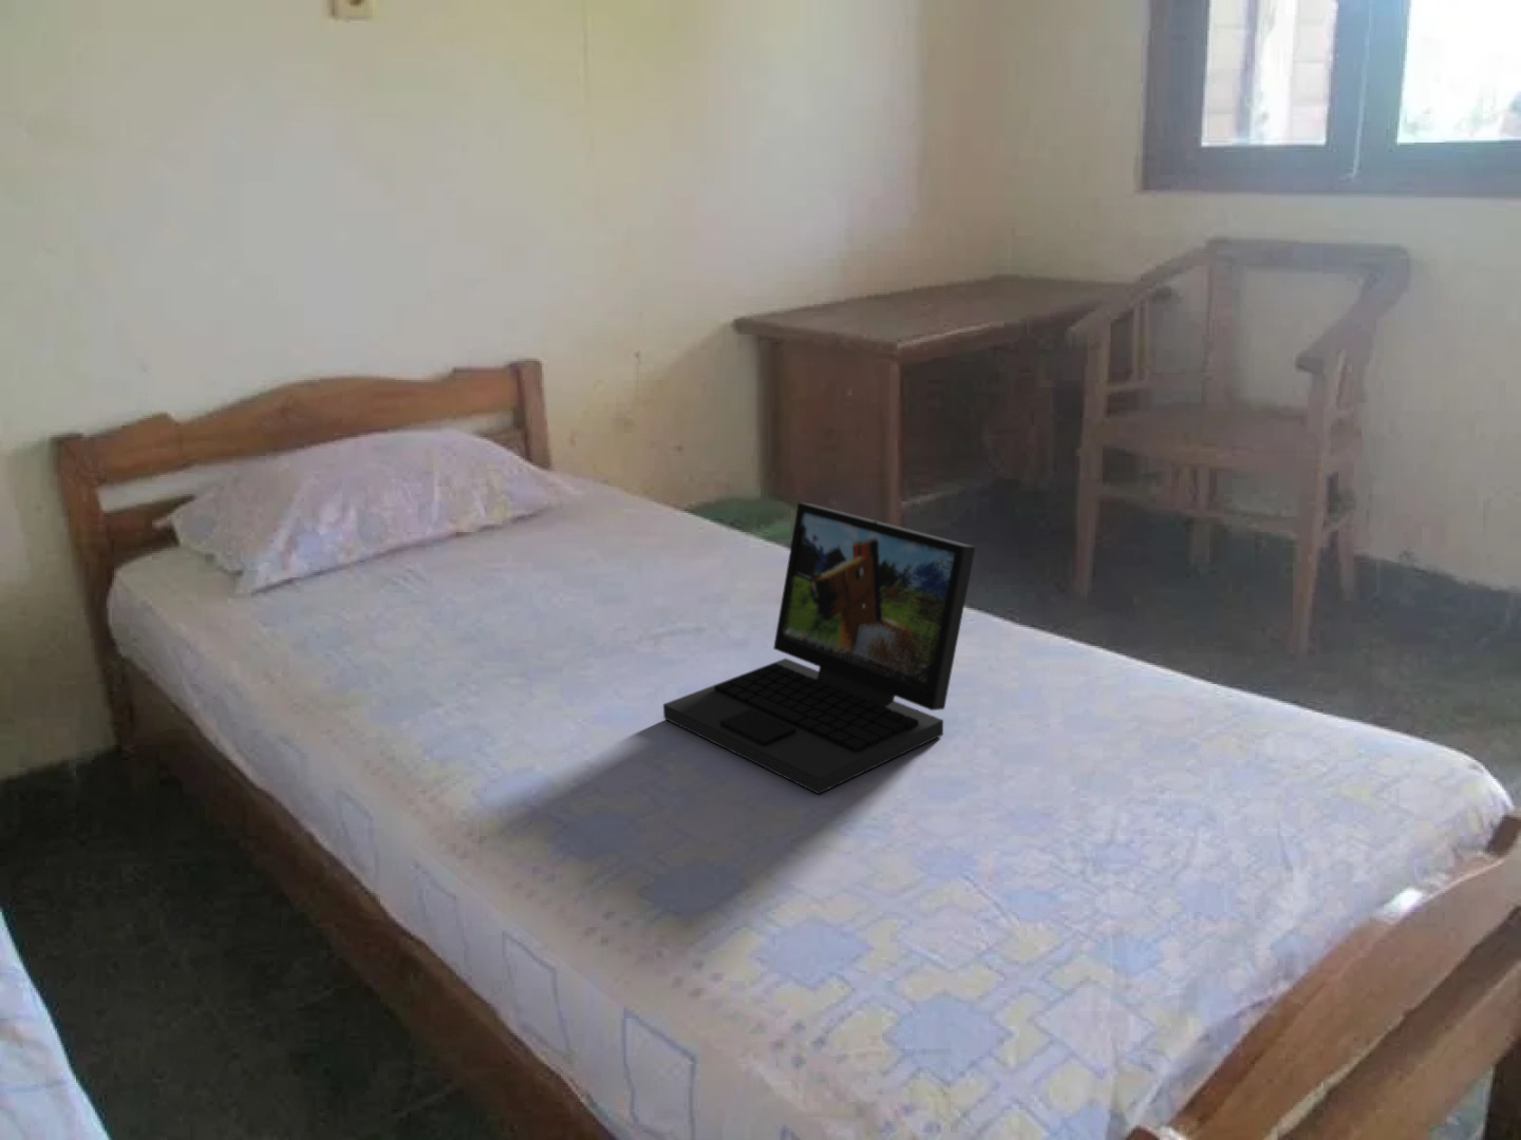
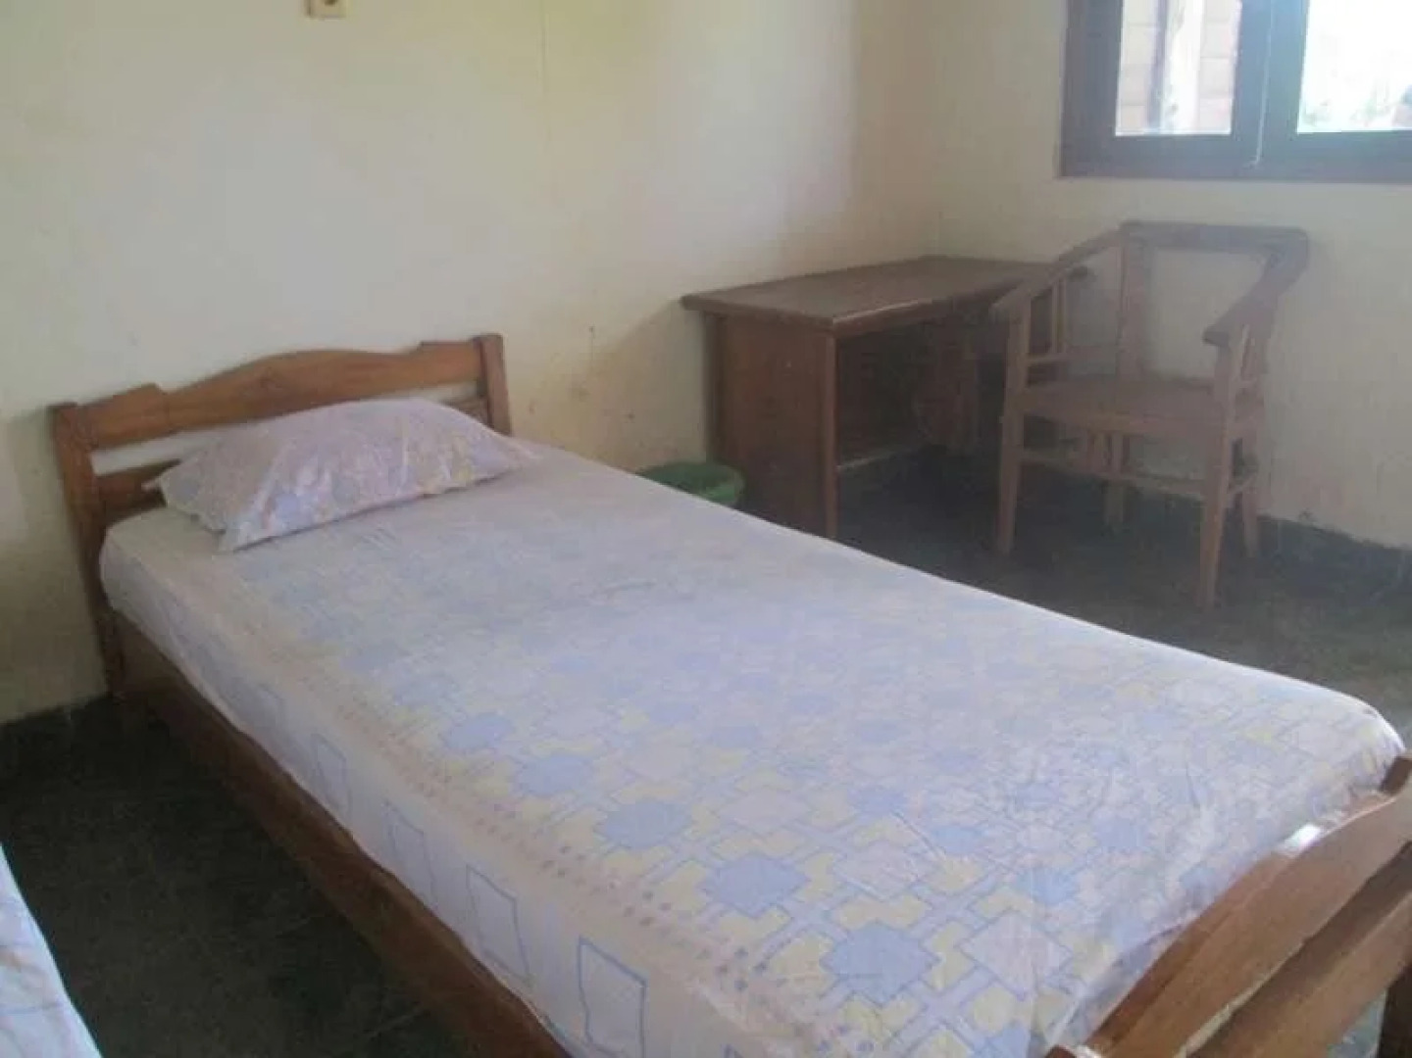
- laptop (814, 632)
